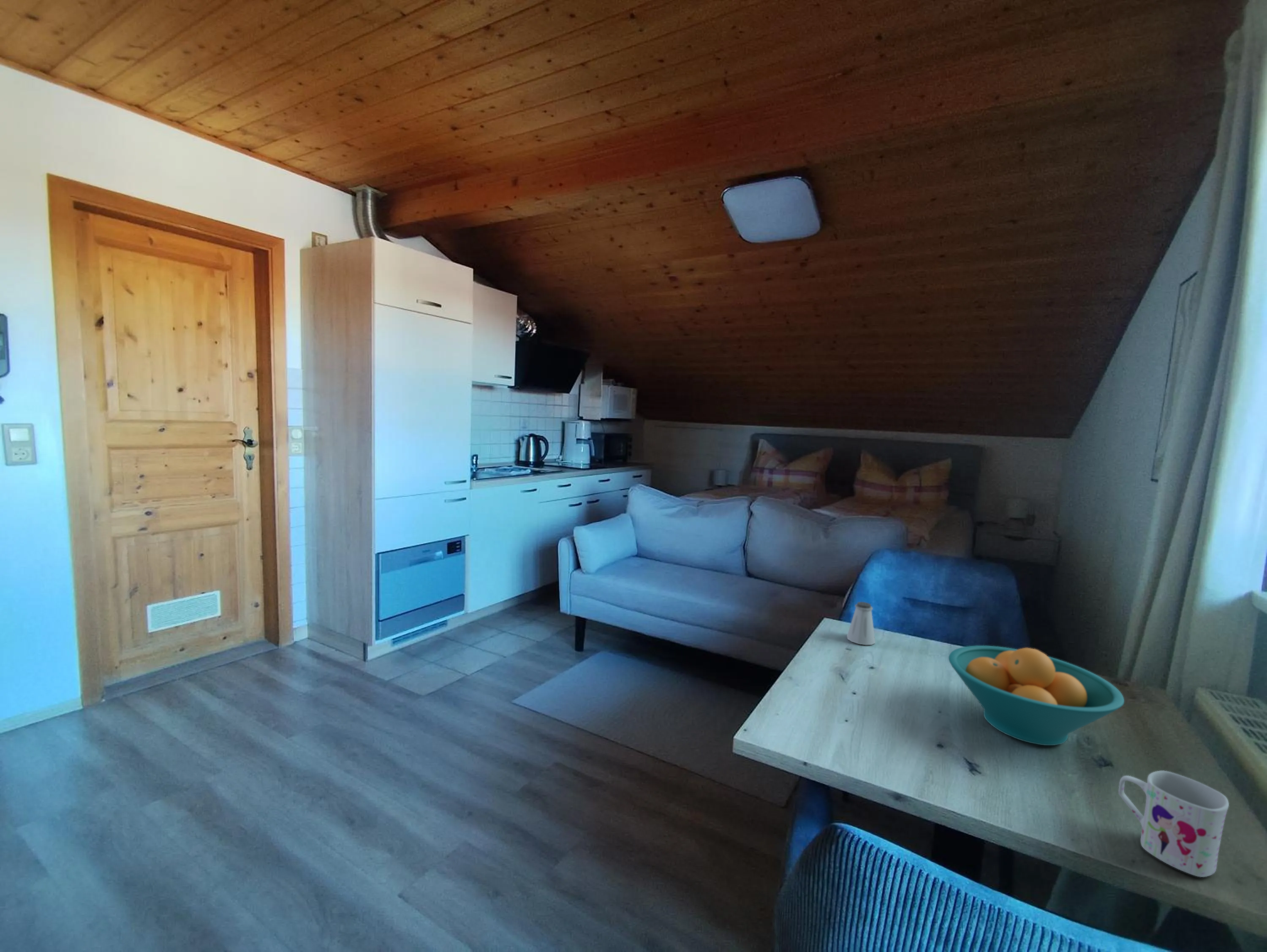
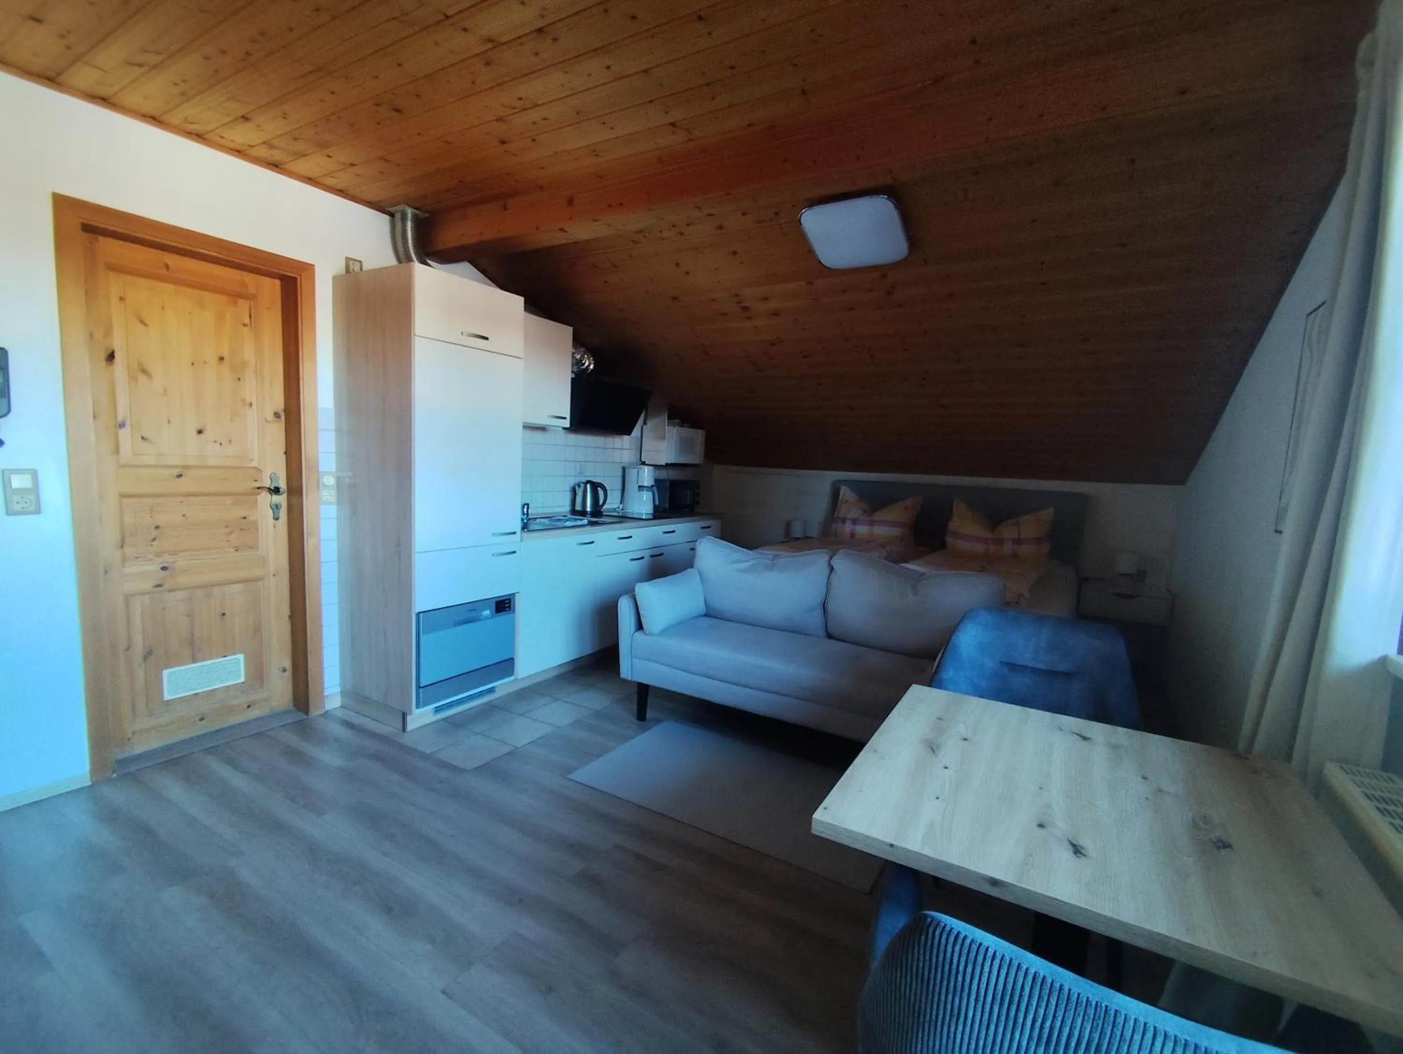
- mug (1167, 816)
- saltshaker (862, 622)
- fruit bowl (1028, 688)
